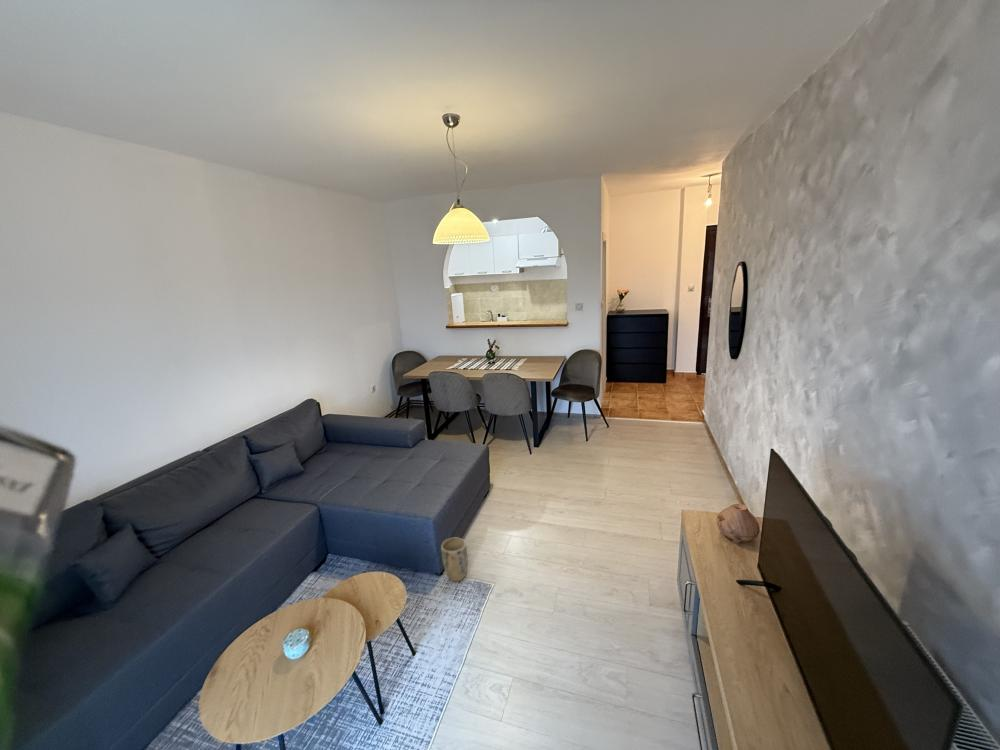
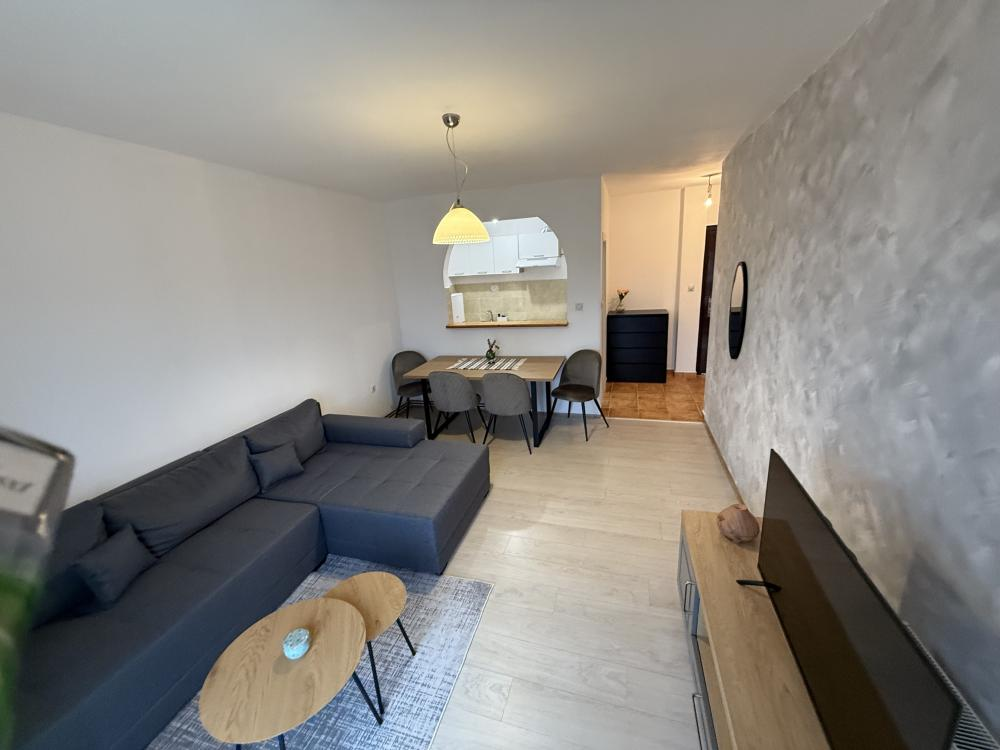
- plant pot (455, 560)
